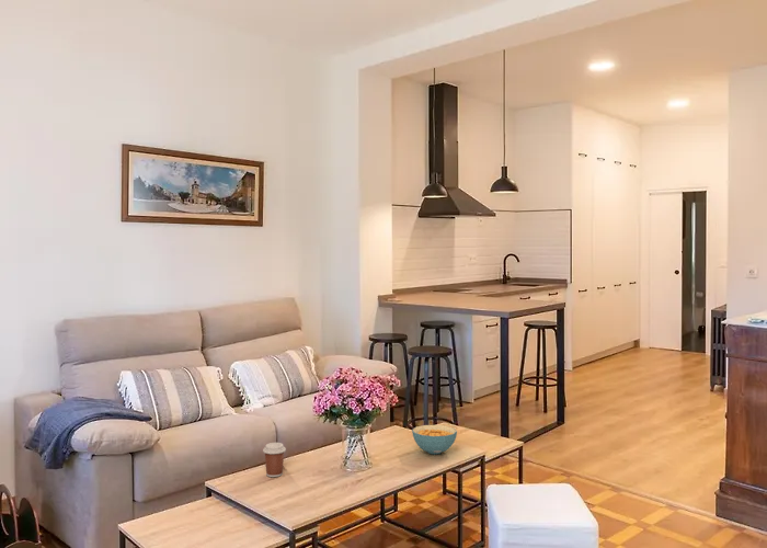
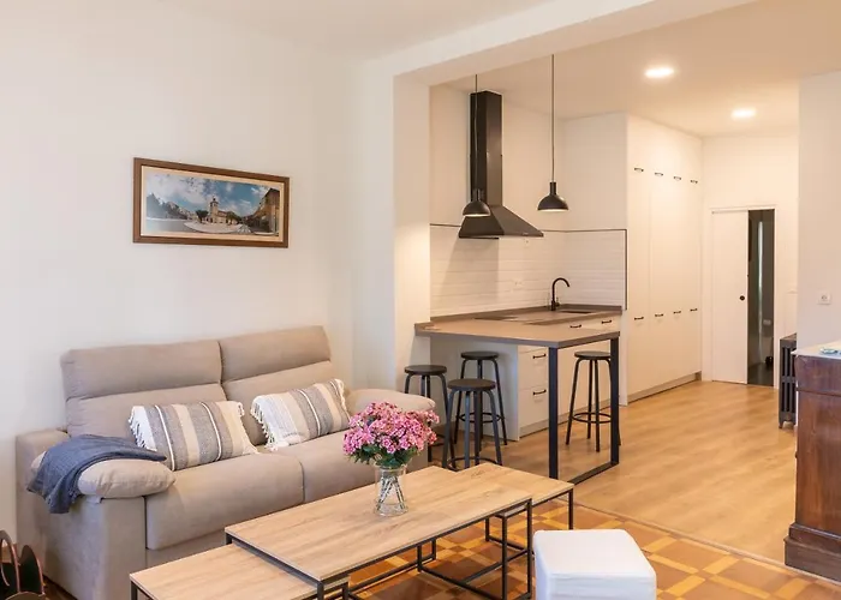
- cereal bowl (434, 441)
- coffee cup (274, 459)
